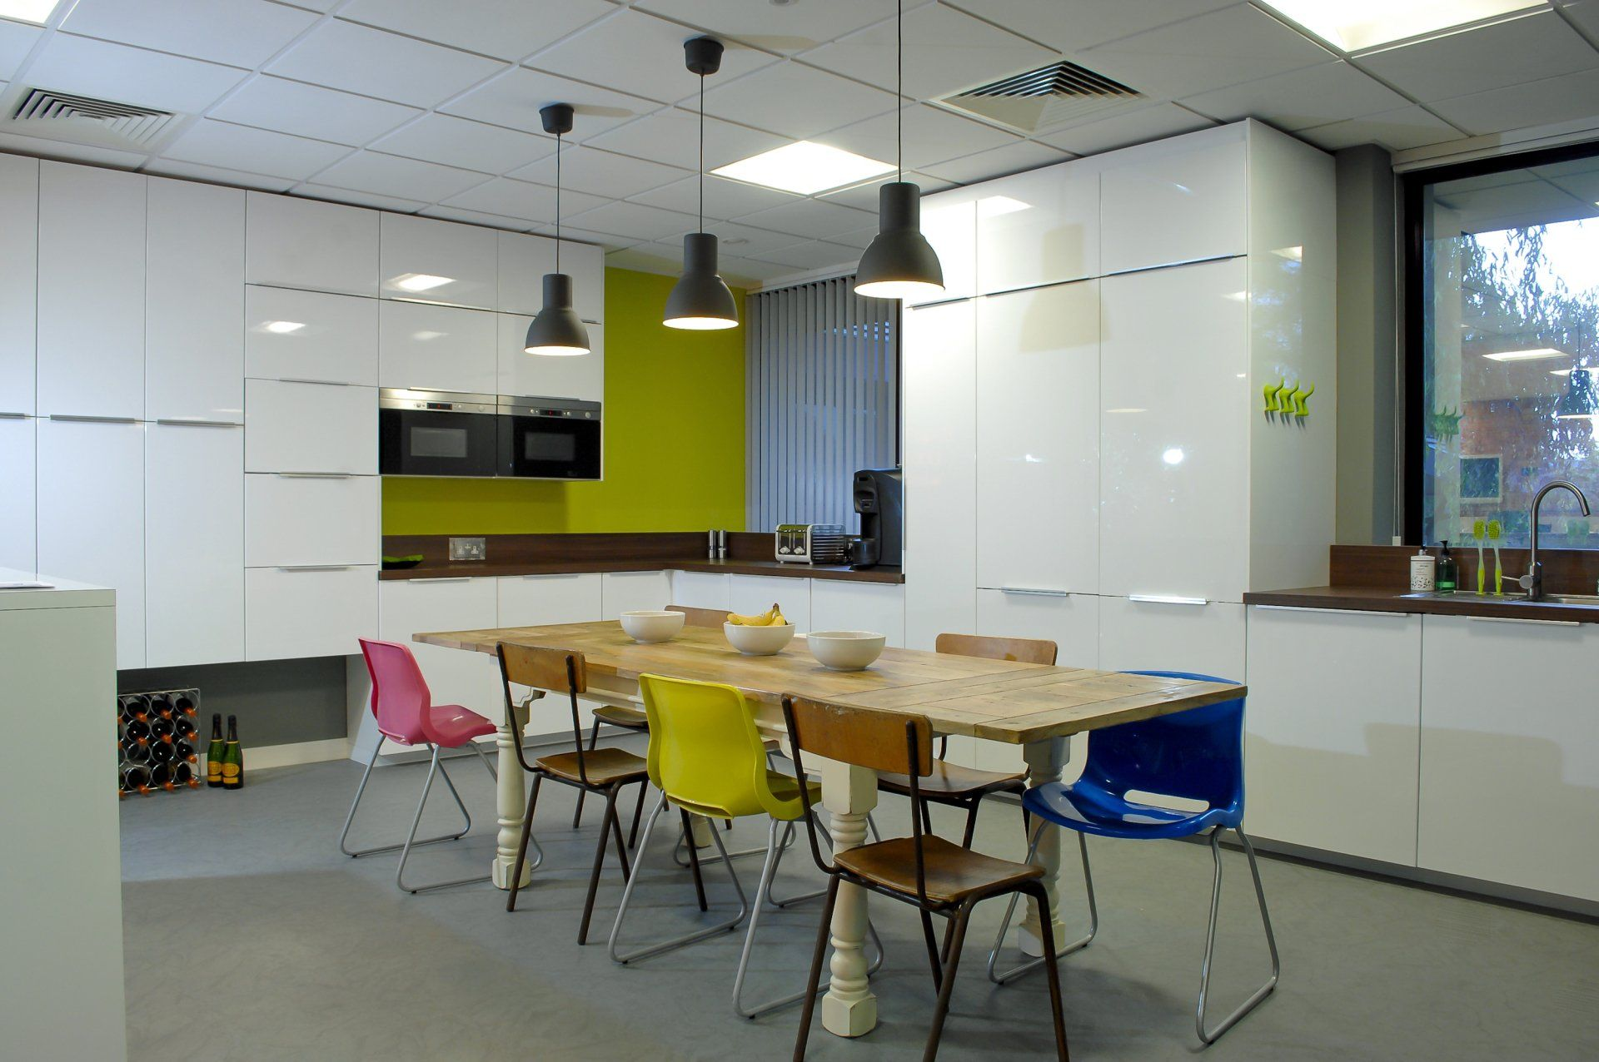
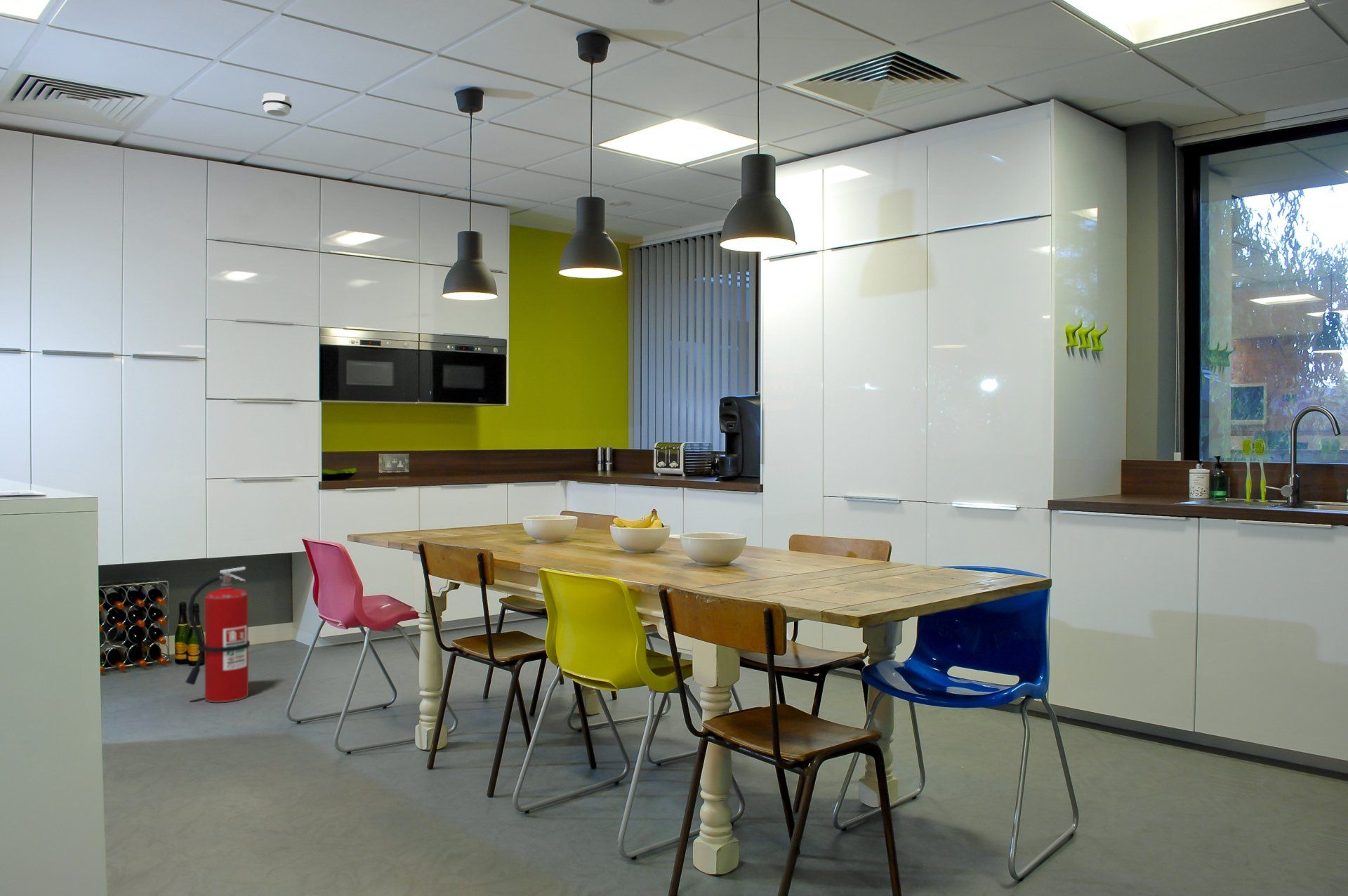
+ fire extinguisher (218, 633)
+ smoke detector (277, 105)
